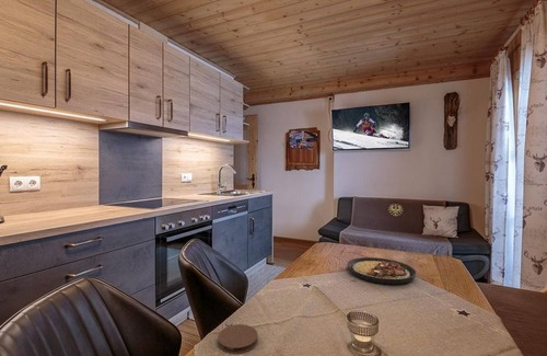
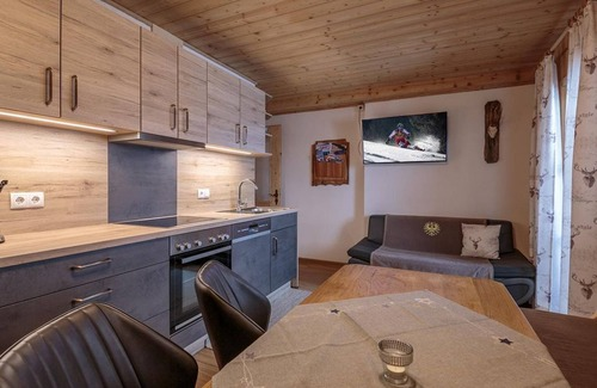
- plate (380, 268)
- coaster (237, 337)
